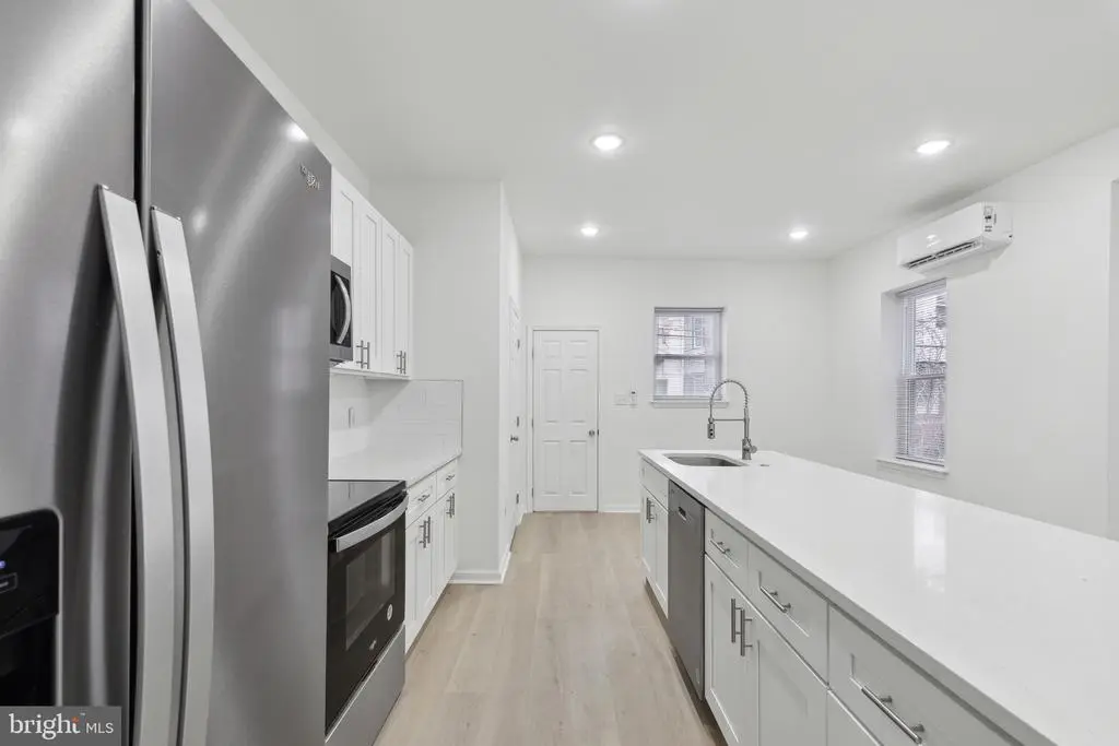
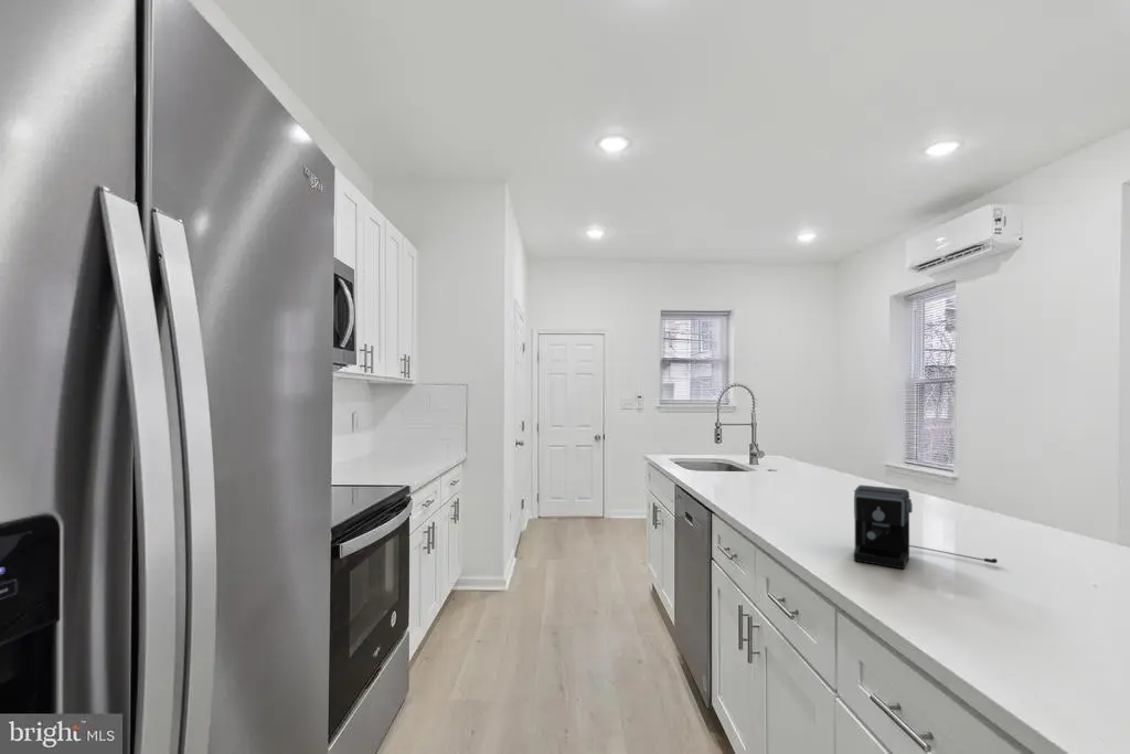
+ coffee maker (908, 528)
